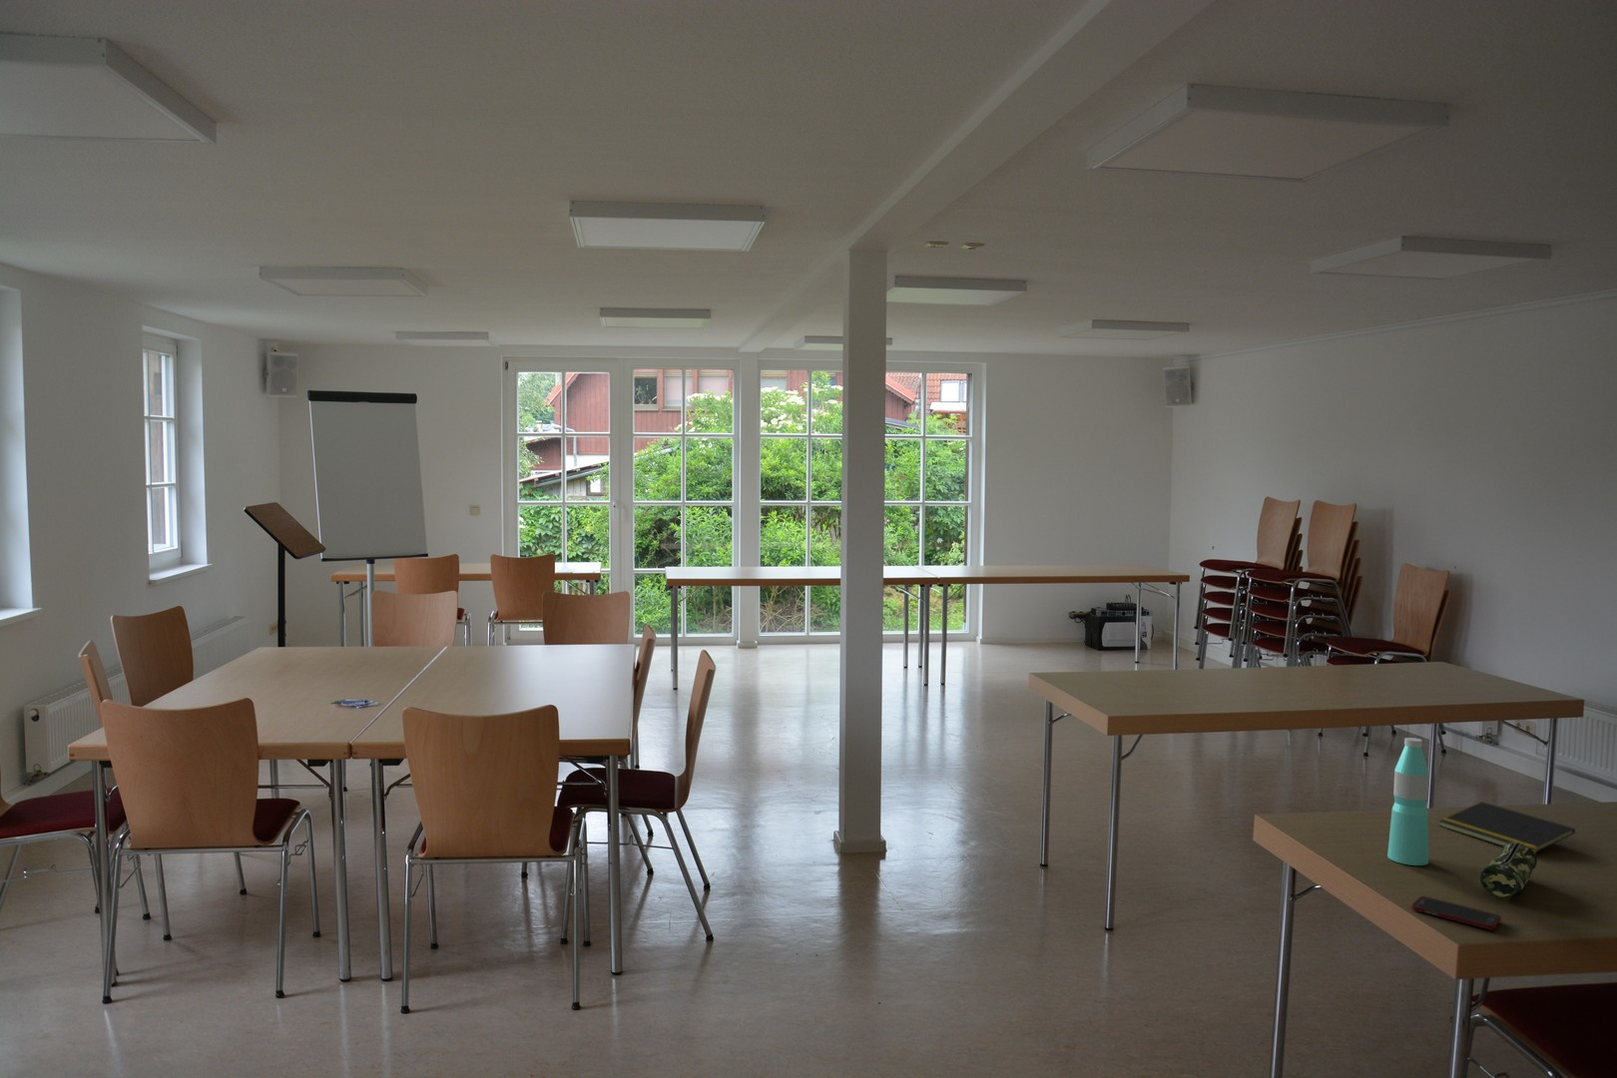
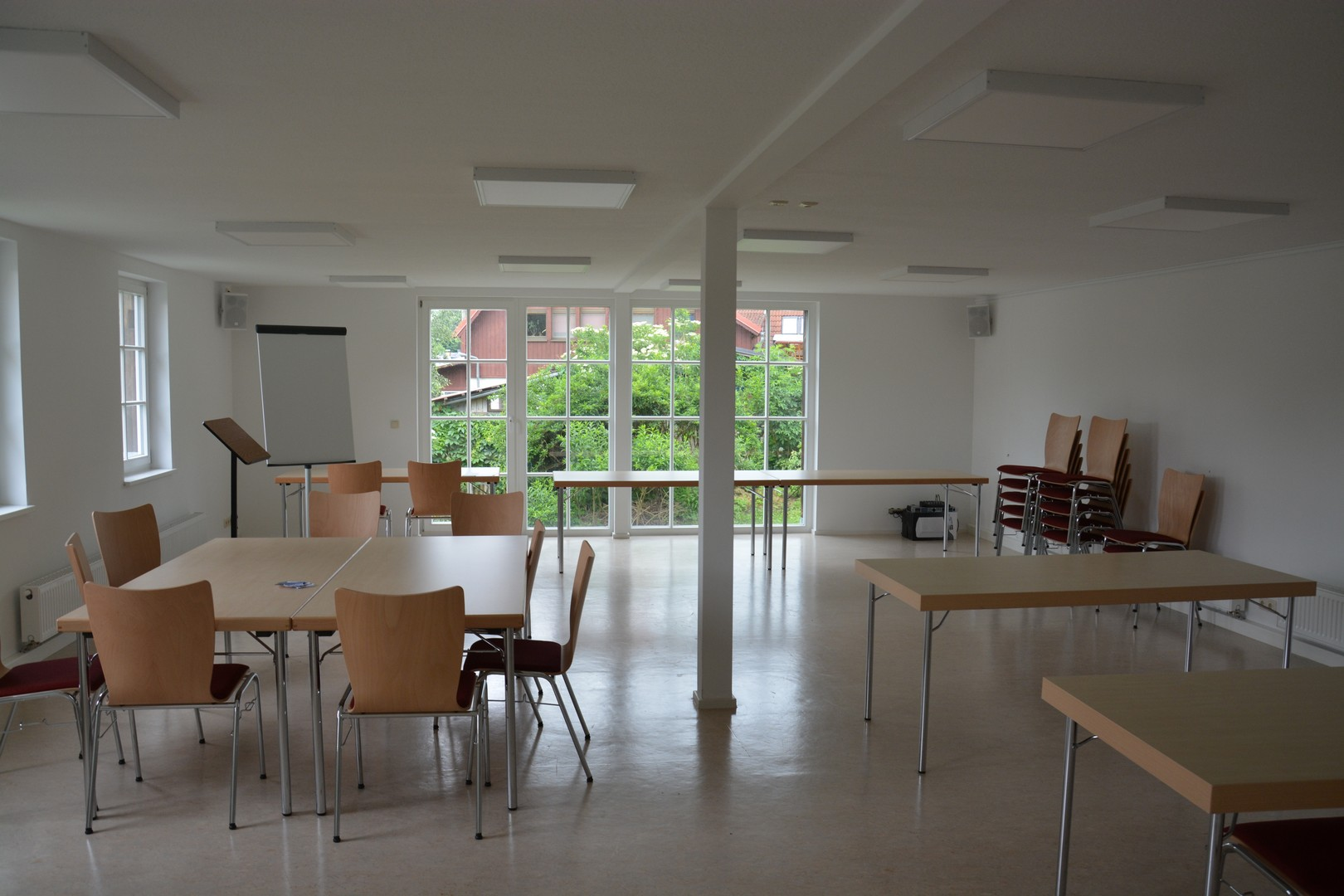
- water bottle (1410, 799)
- cell phone (1456, 912)
- notepad (1505, 827)
- pencil case (1509, 870)
